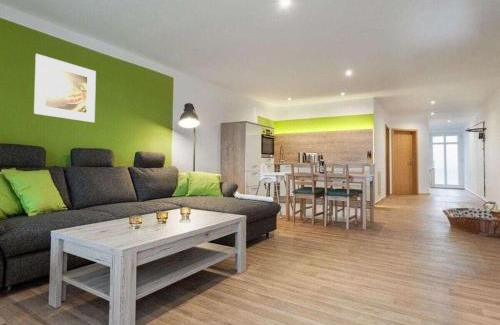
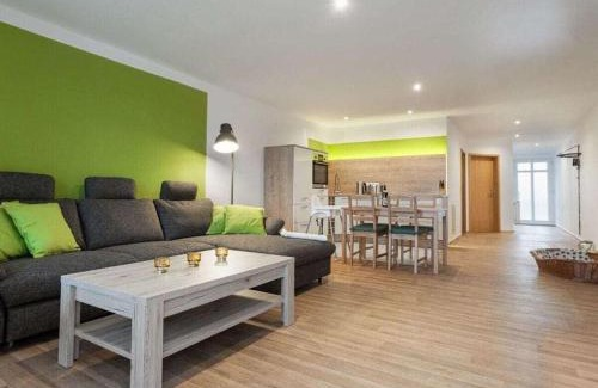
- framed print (67, 90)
